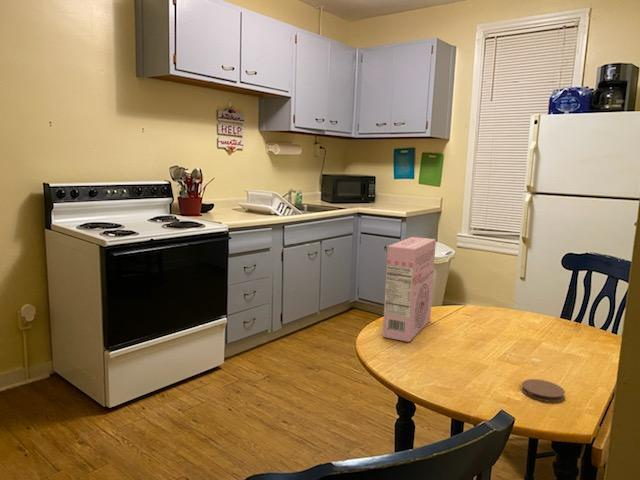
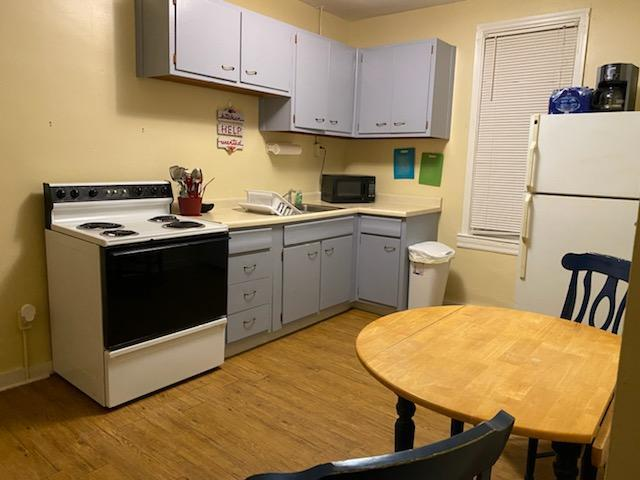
- cereal box (410, 286)
- coaster (542, 390)
